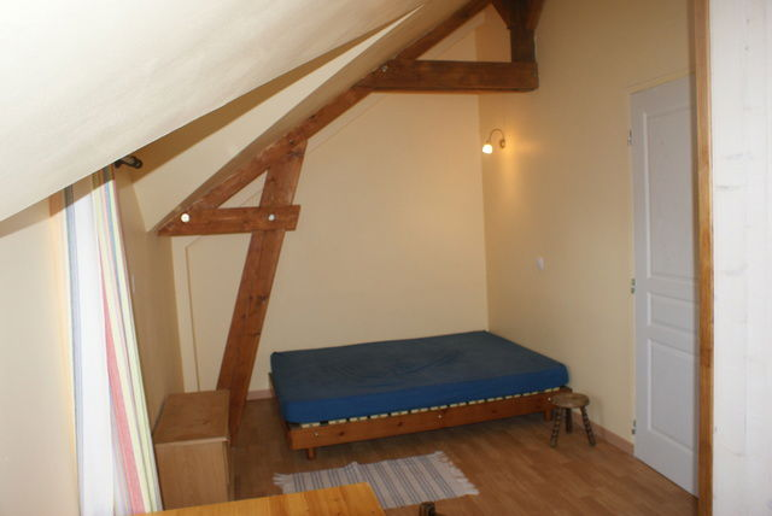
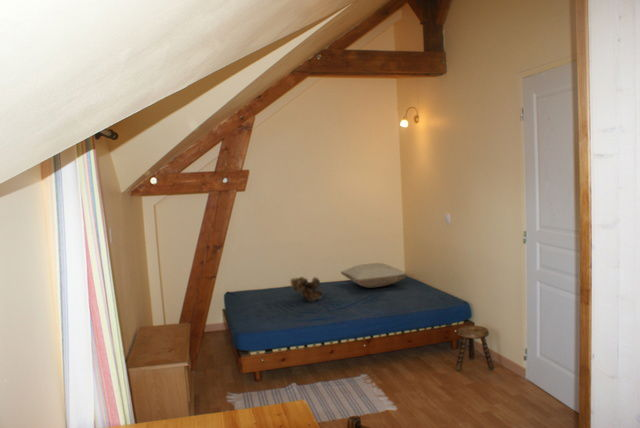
+ pillow (373, 275)
+ teddy bear (307, 288)
